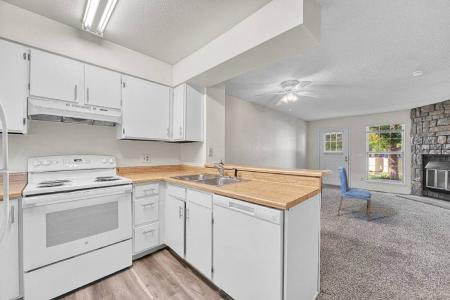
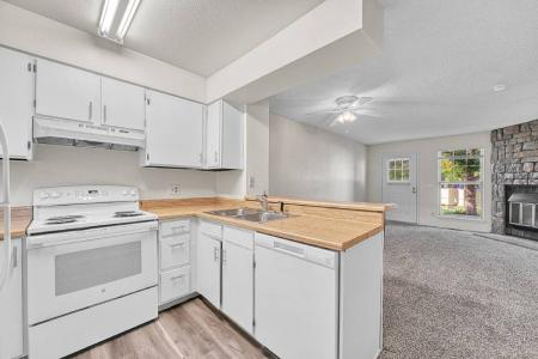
- dining chair (353, 191)
